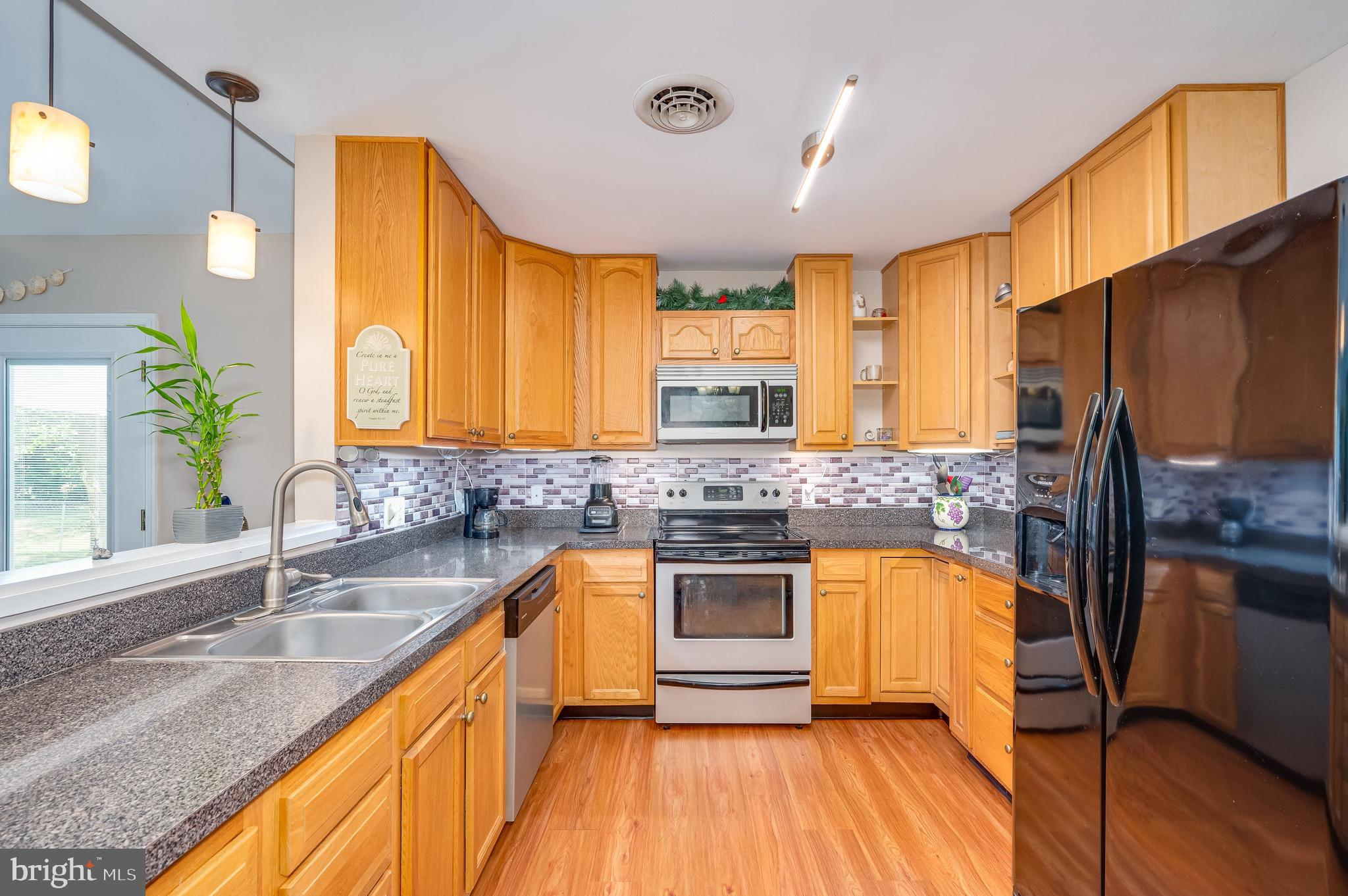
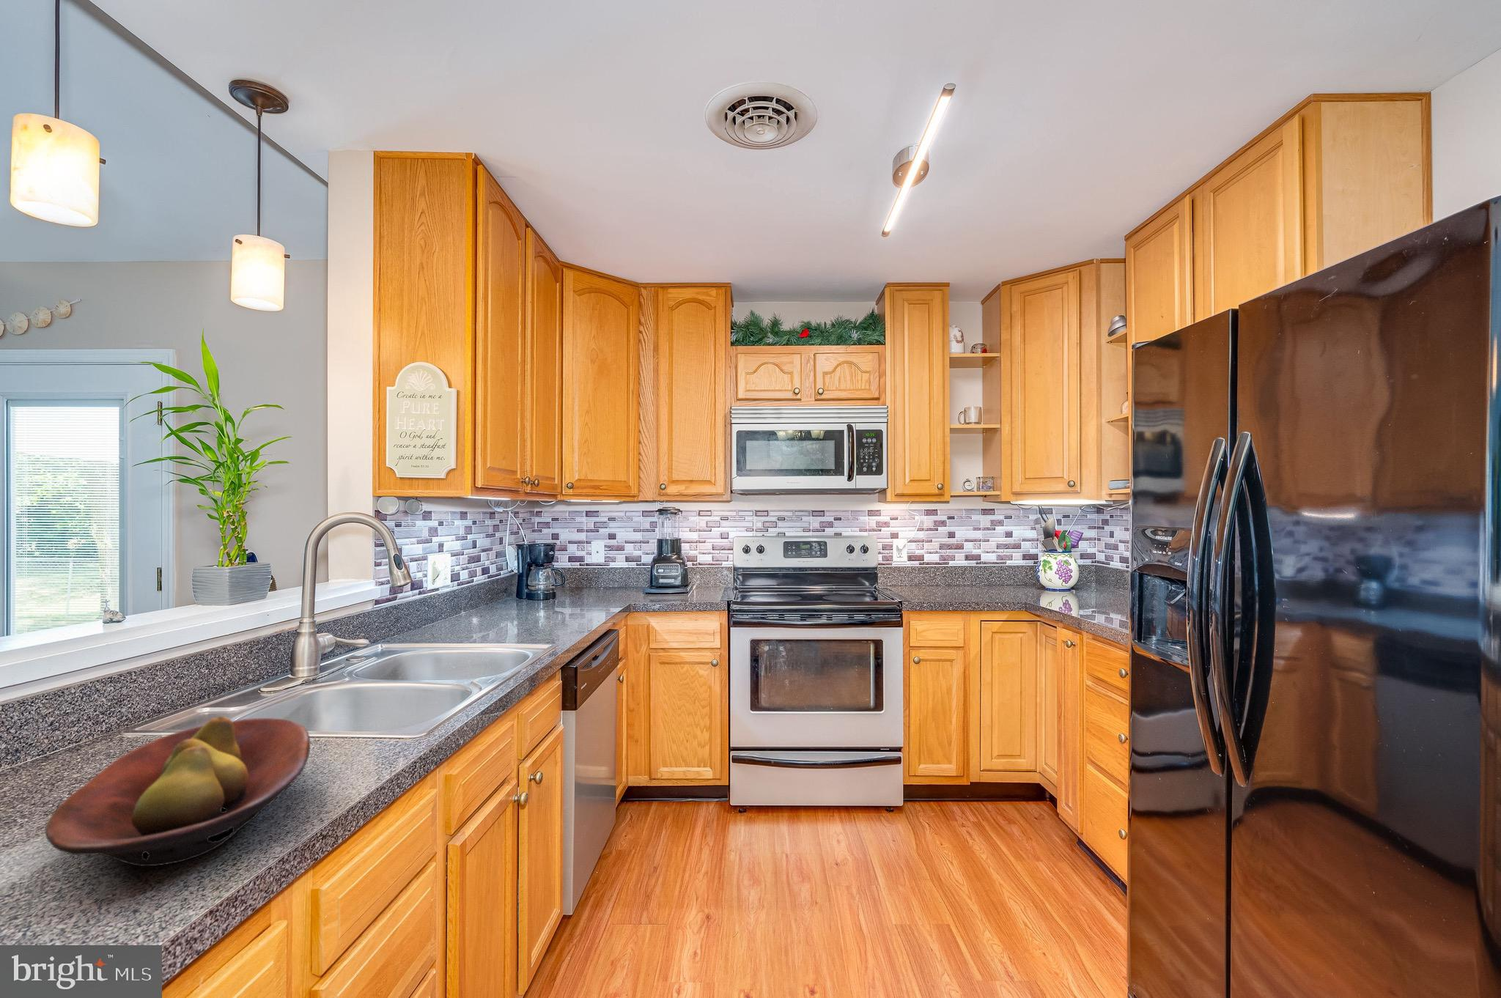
+ fruit bowl (198, 772)
